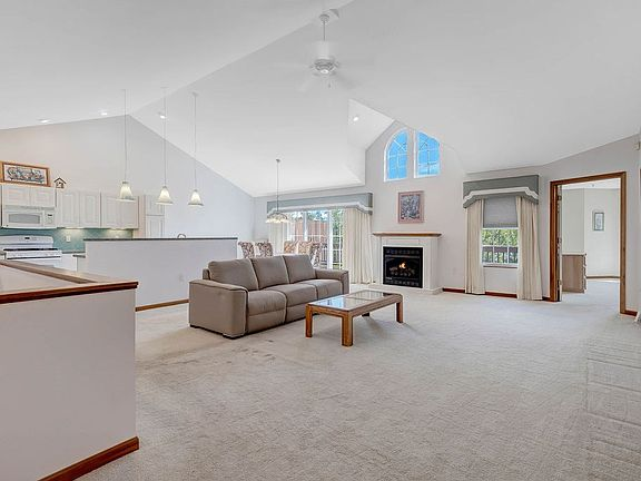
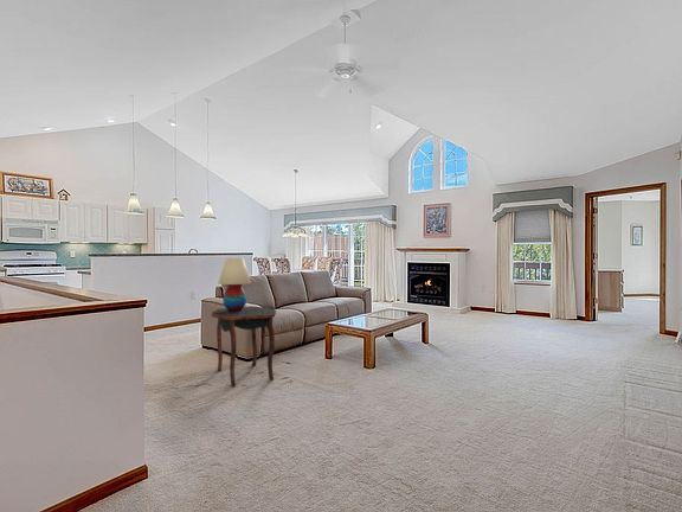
+ side table (252, 343)
+ table lamp (234, 283)
